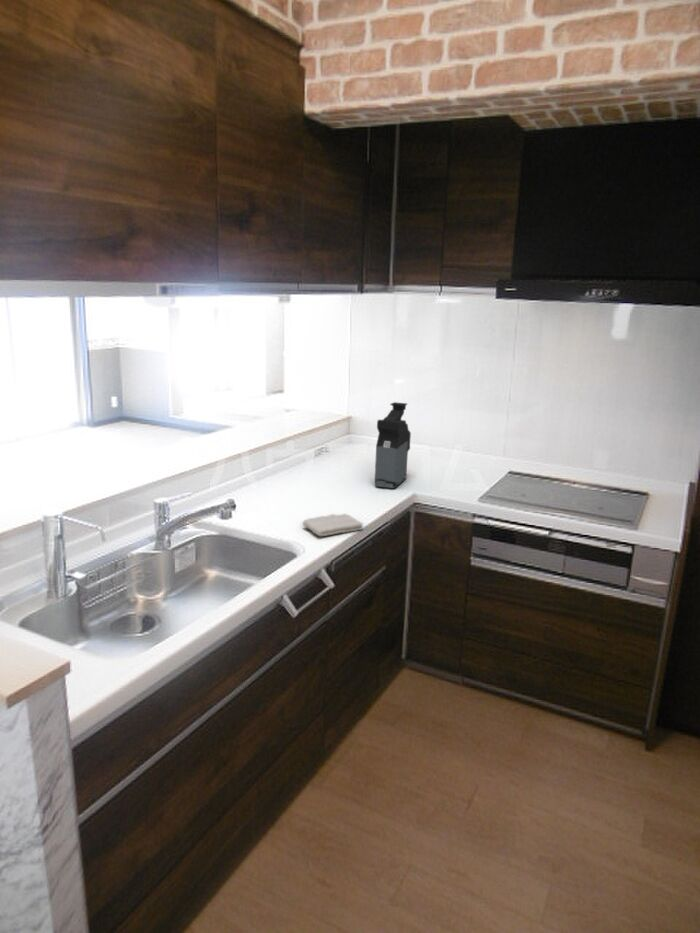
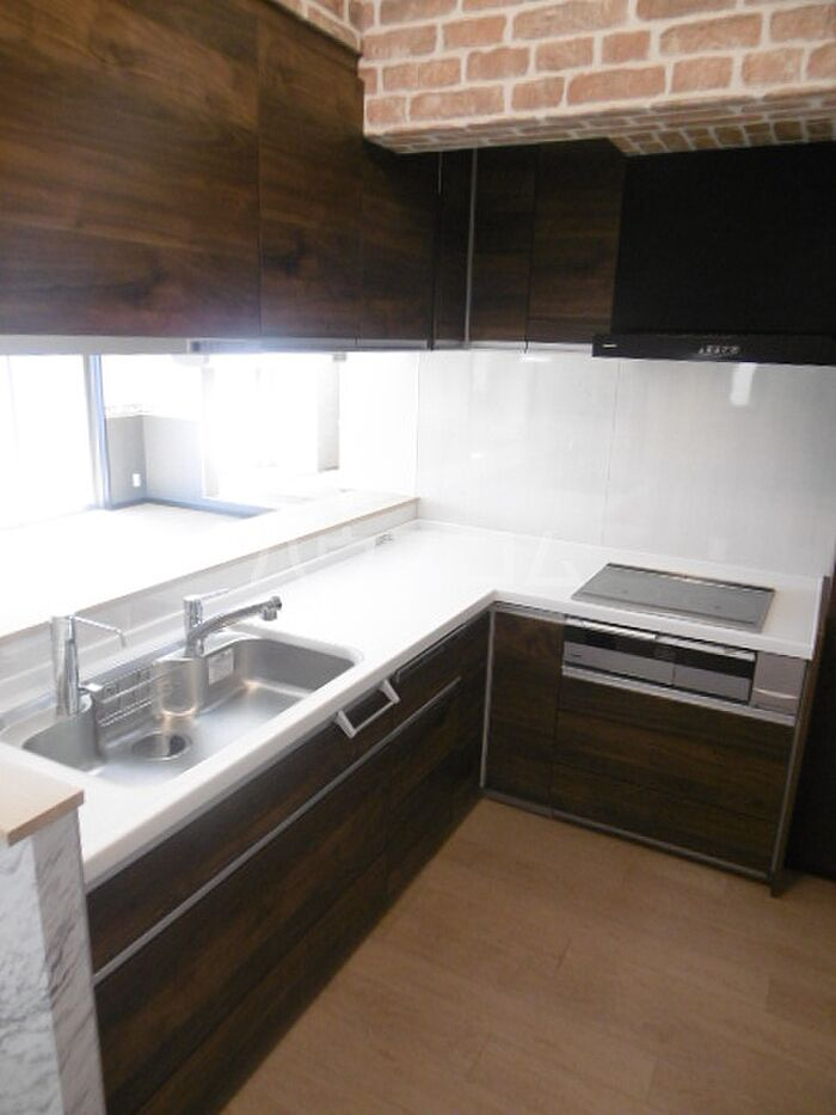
- coffee maker (393, 444)
- washcloth (333, 524)
